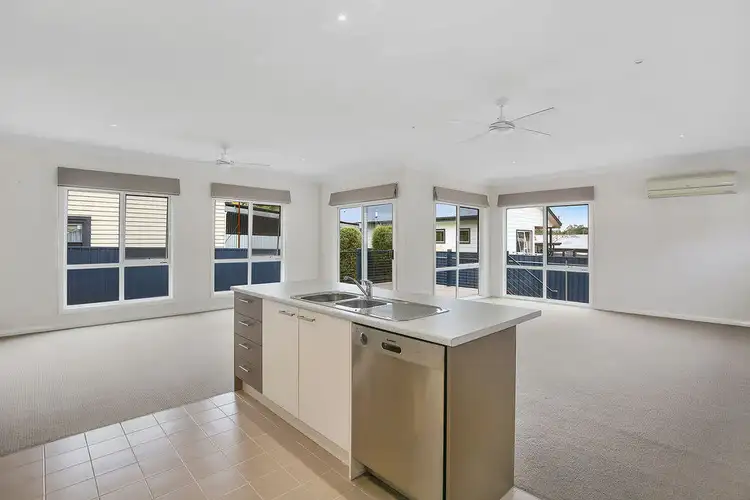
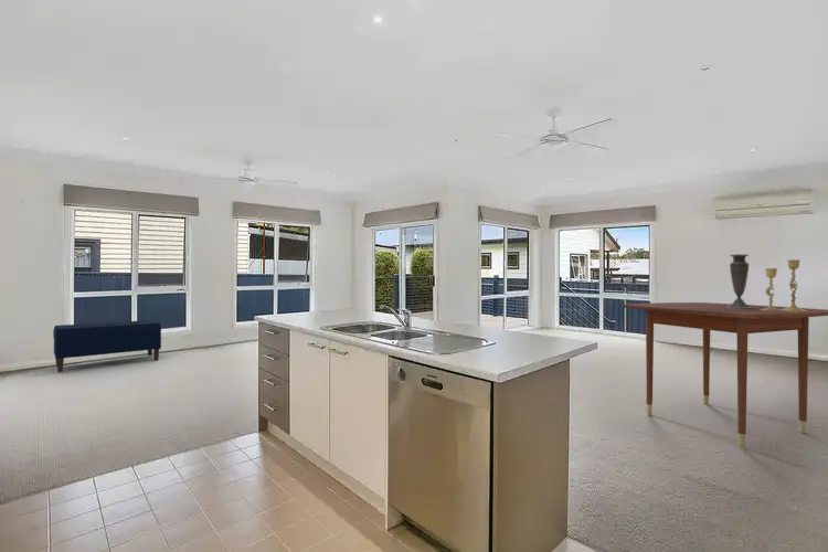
+ dining table (709, 364)
+ candlestick (788, 284)
+ bench (108, 343)
+ vase (739, 280)
